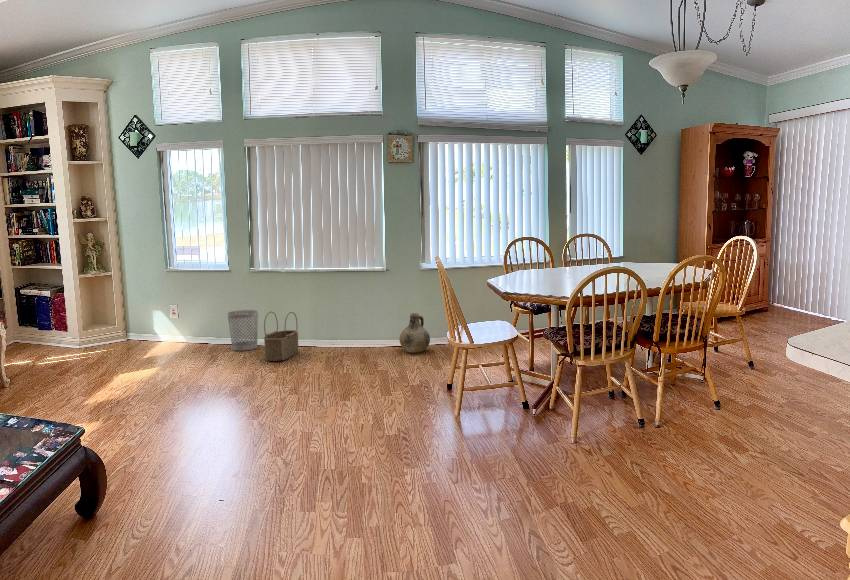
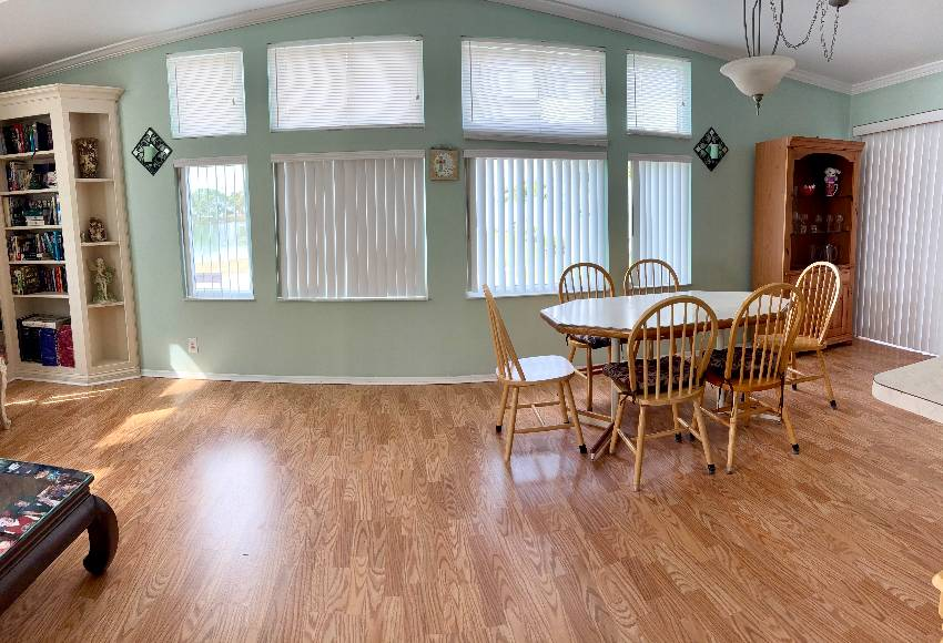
- wastebasket (243, 330)
- wicker basket (281, 334)
- ceramic jug (414, 332)
